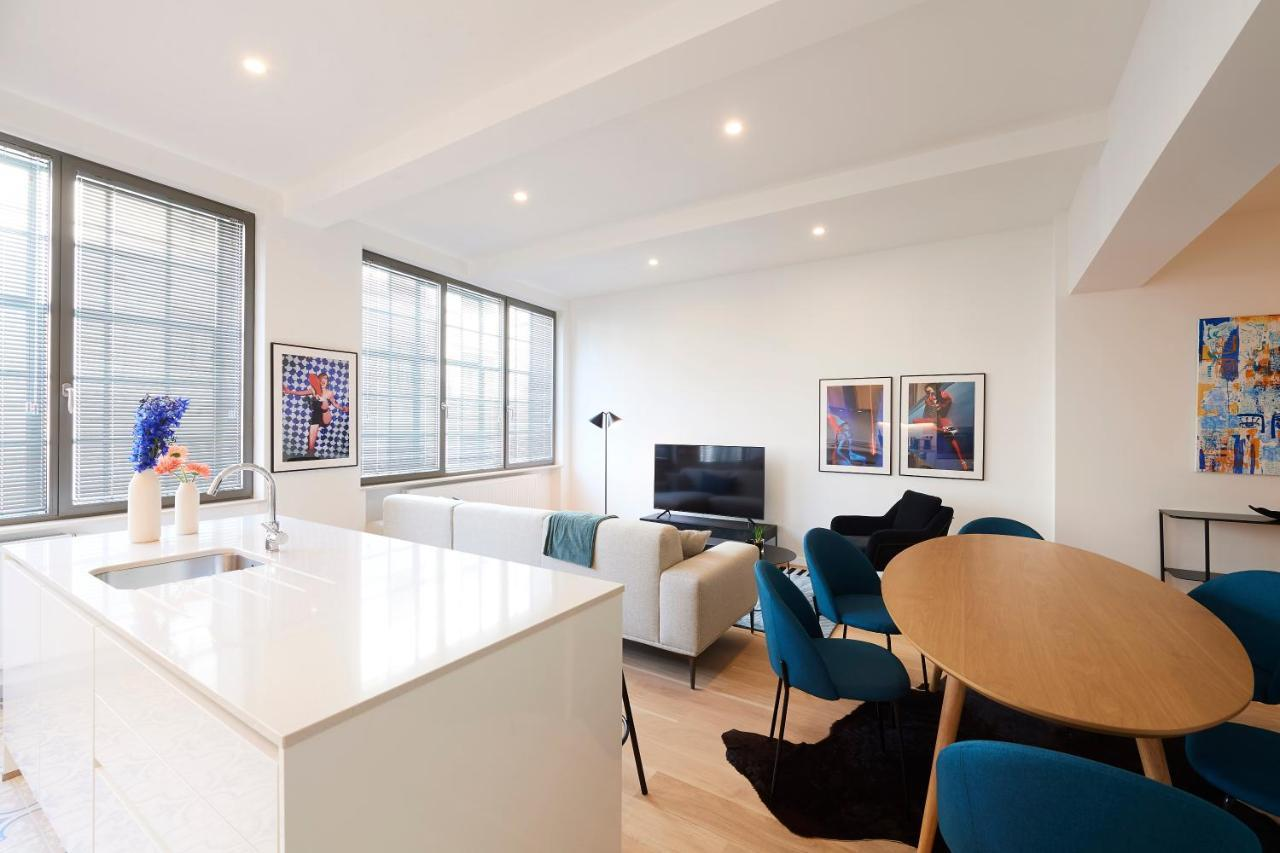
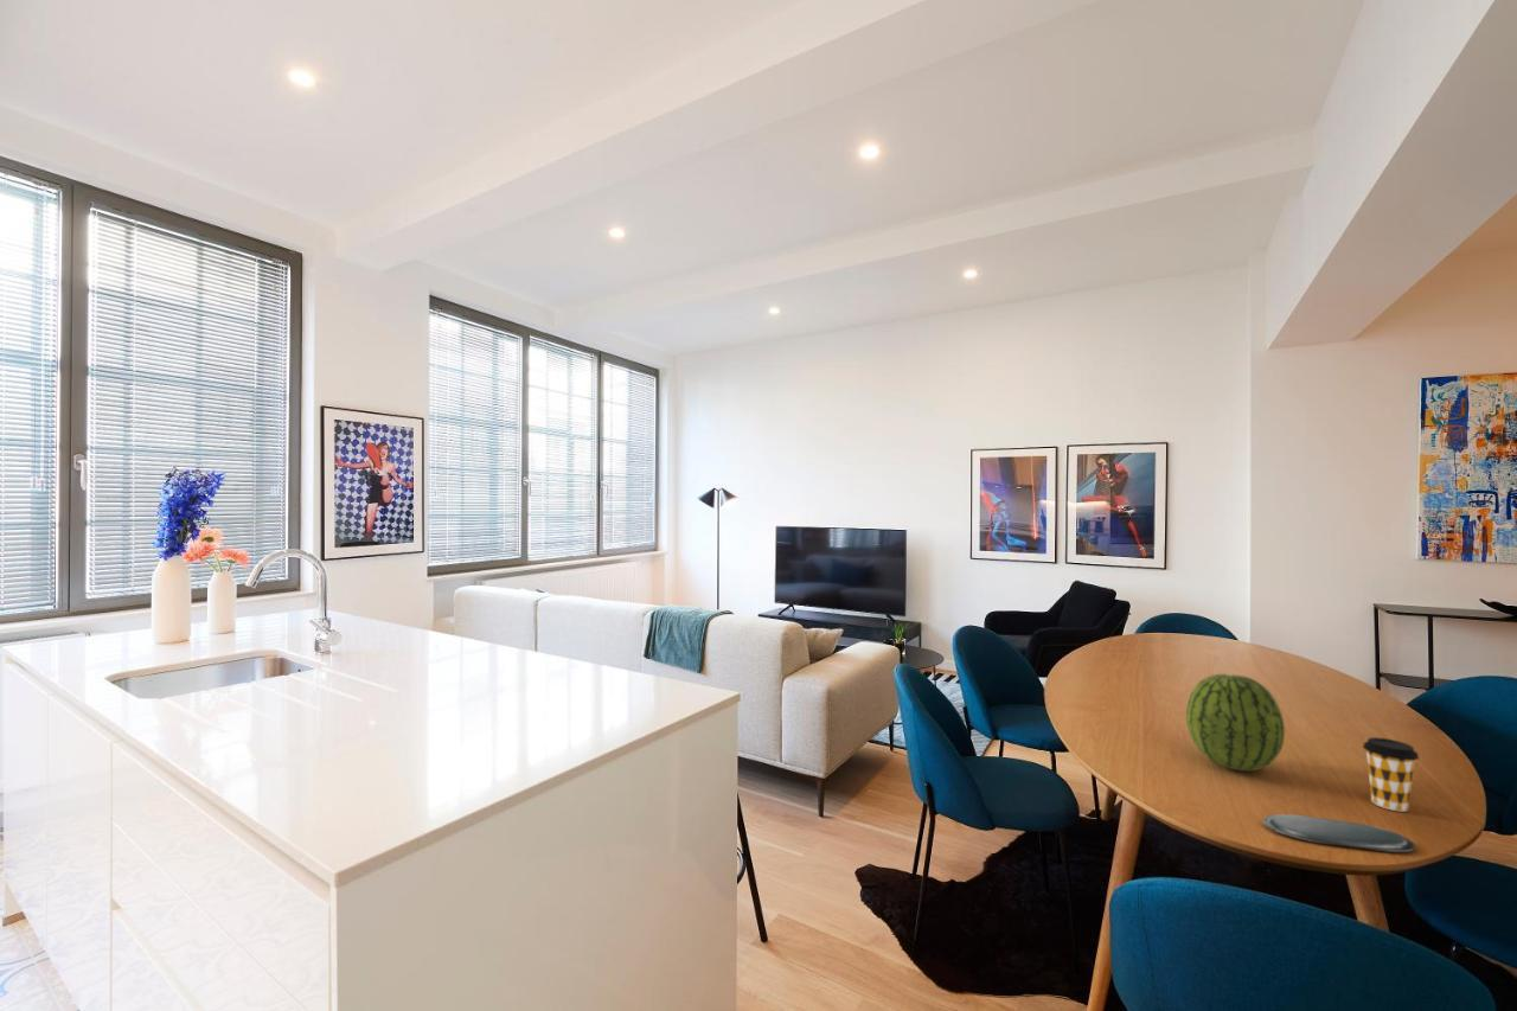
+ oval tray (1336, 832)
+ fruit (1233, 721)
+ coffee cup (1389, 774)
